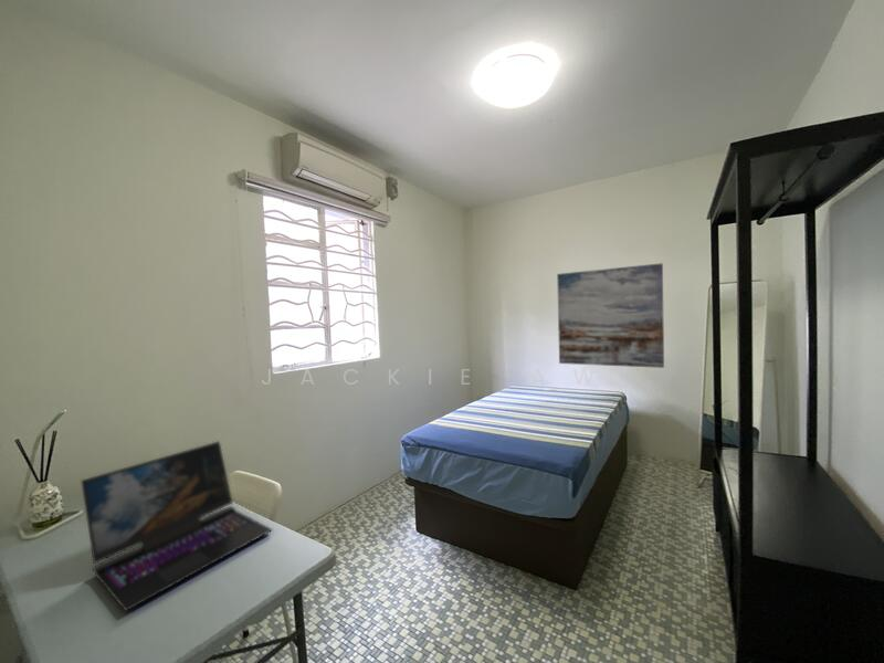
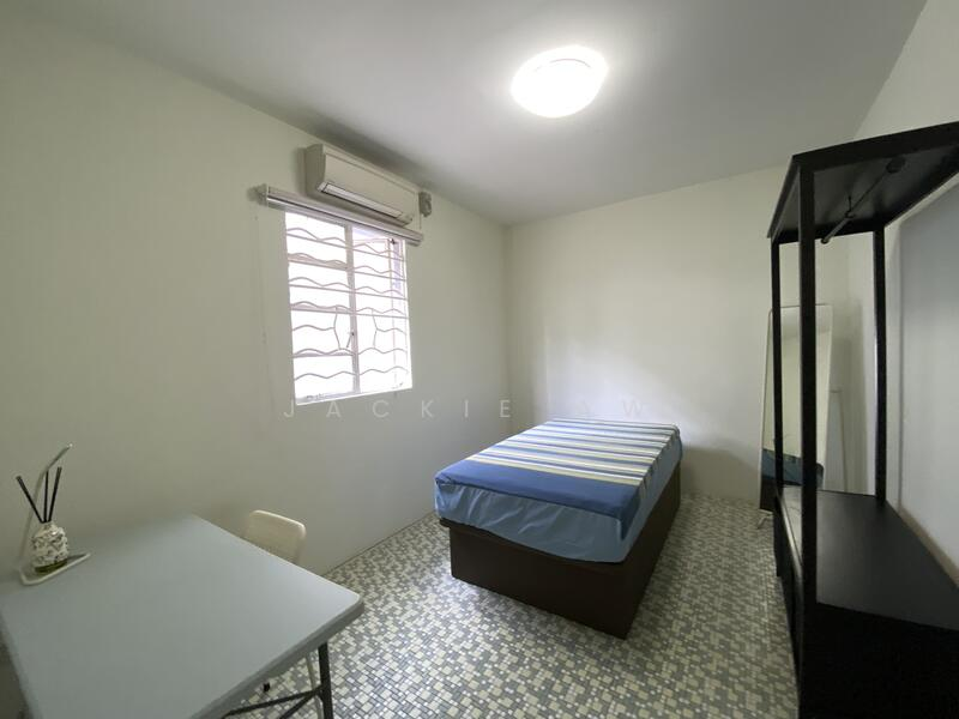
- wall art (607, 317)
- laptop (182, 508)
